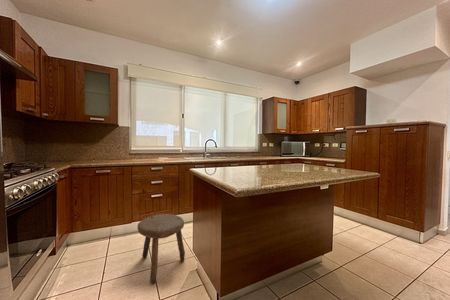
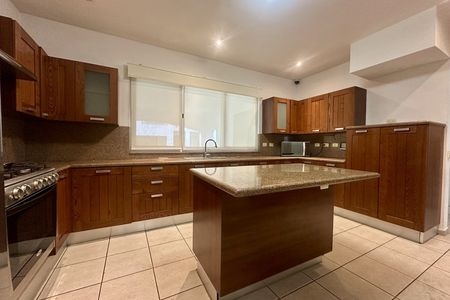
- stool (157, 242)
